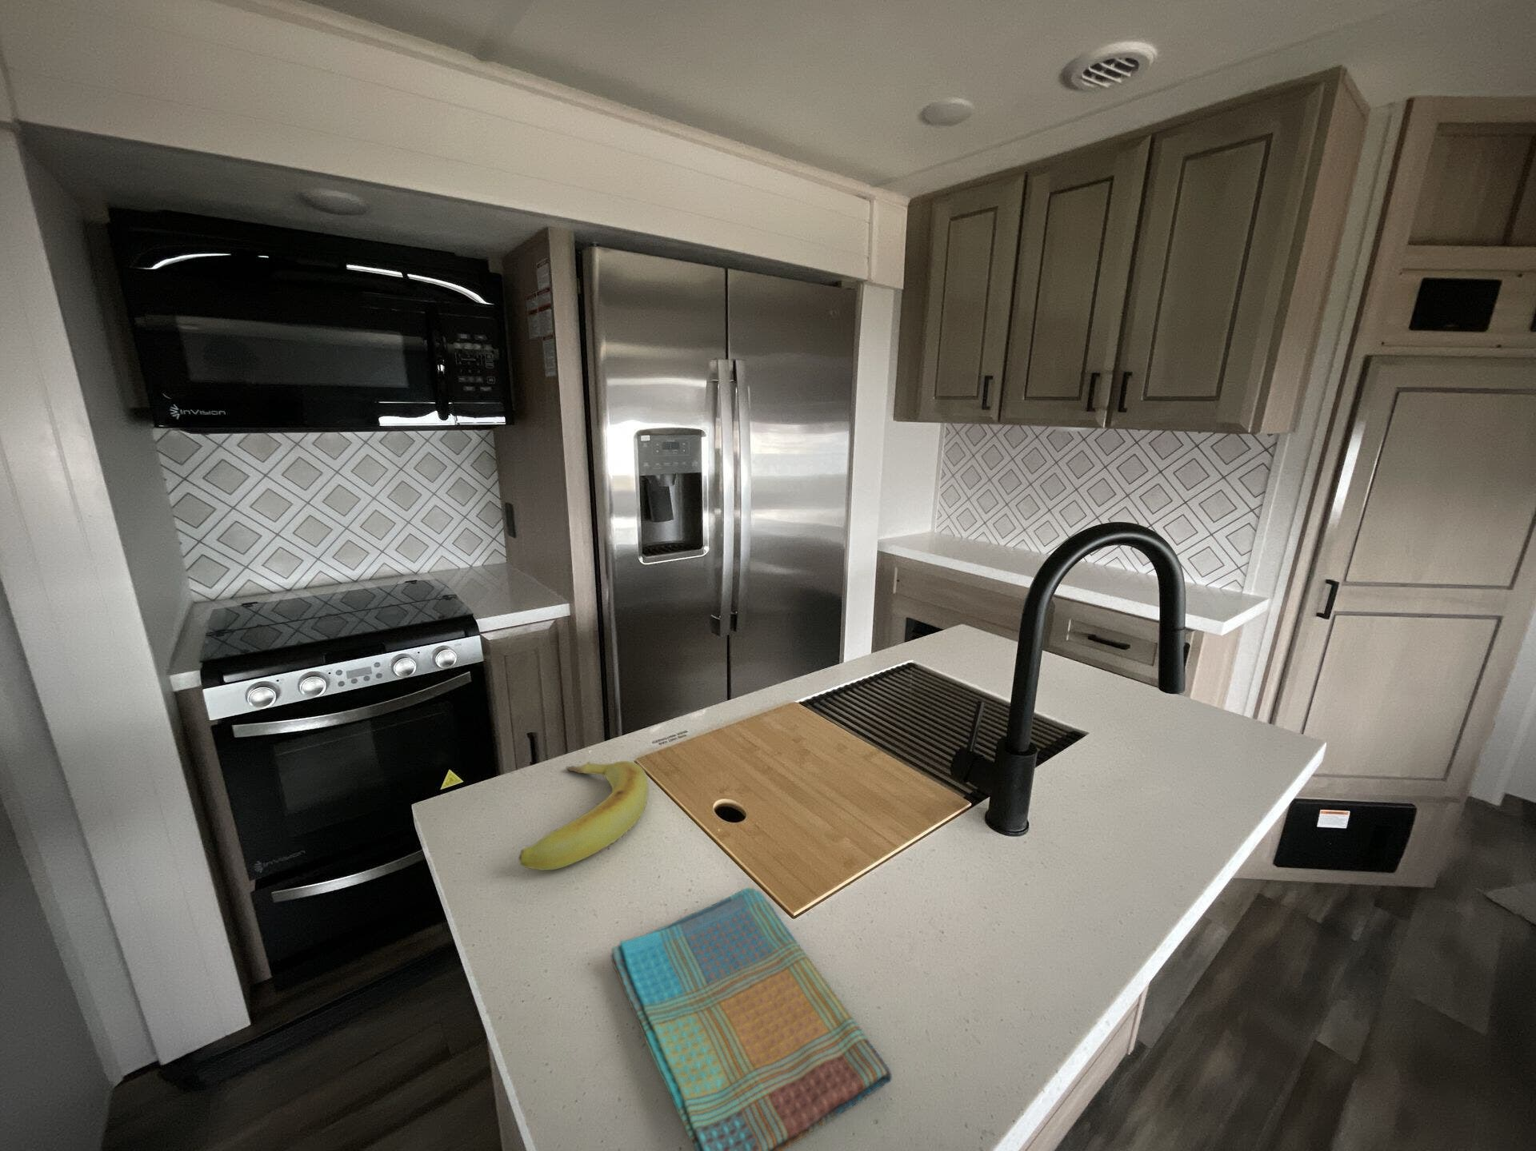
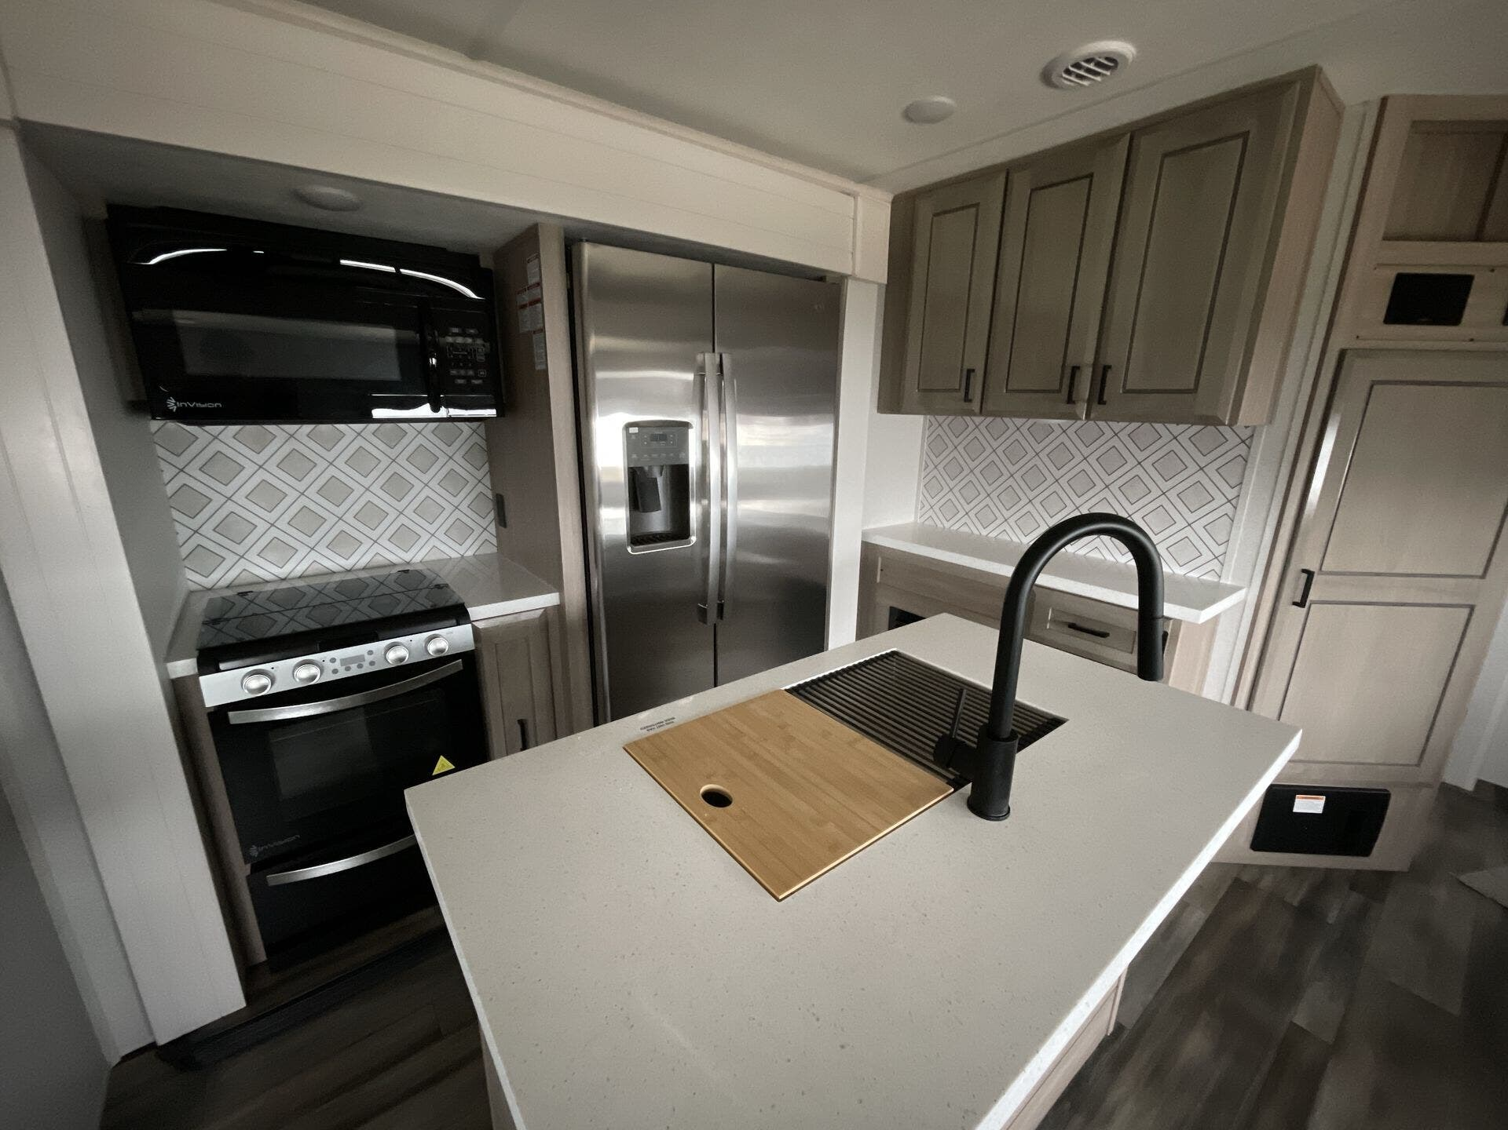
- dish towel (739, 1003)
- banana (591, 809)
